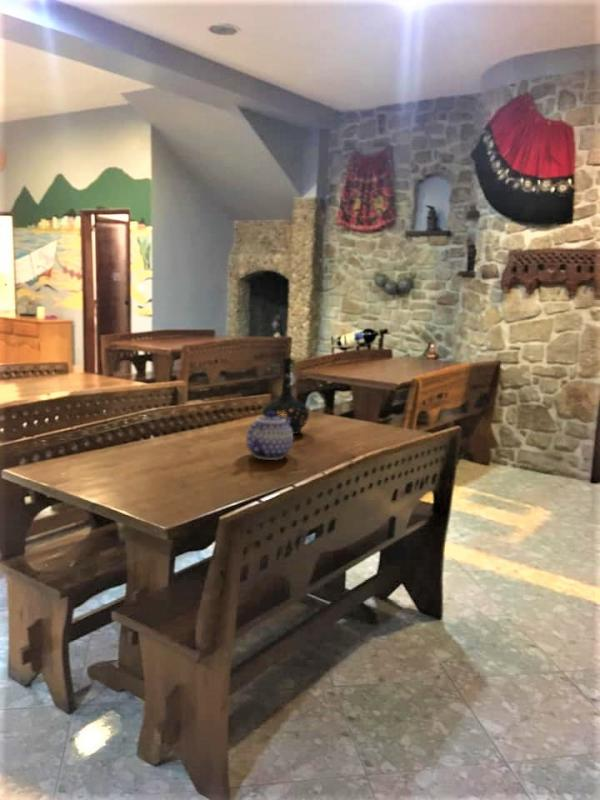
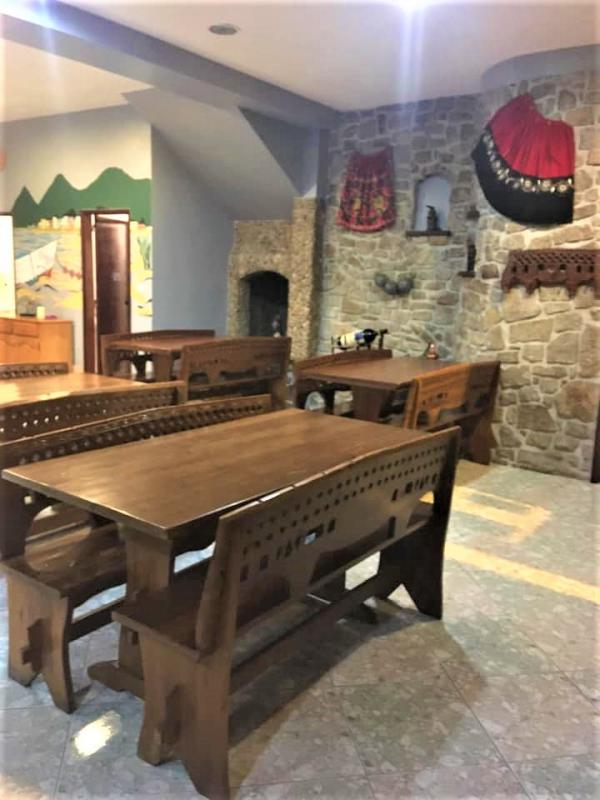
- bottle (286, 395)
- teapot (270, 433)
